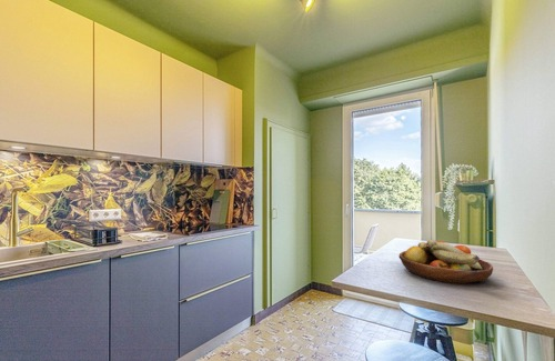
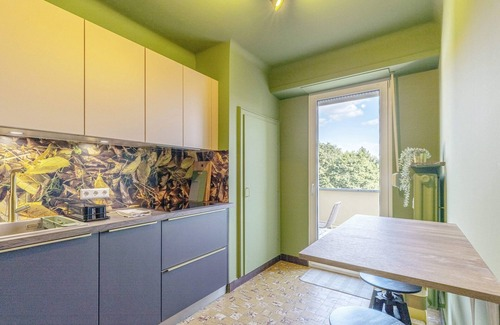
- fruit bowl (443, 255)
